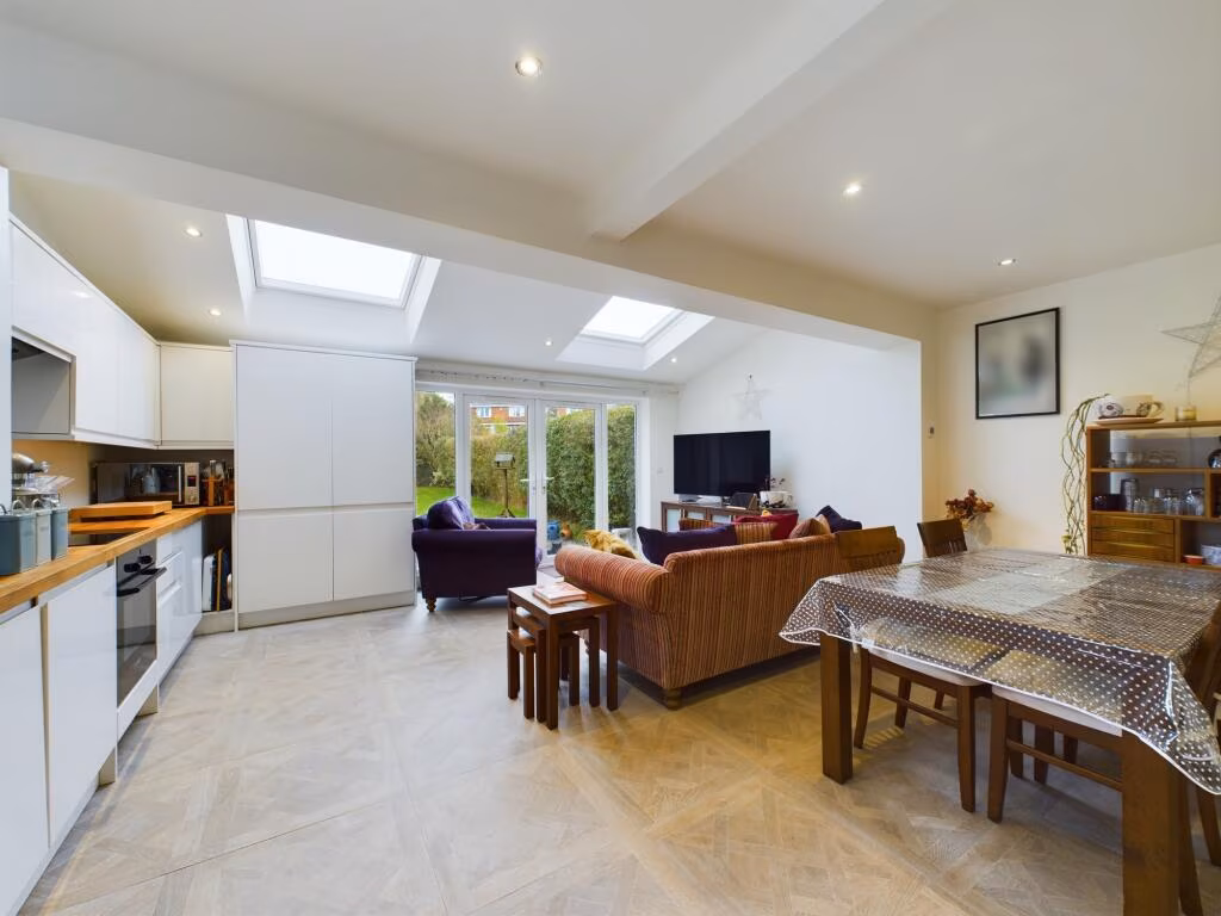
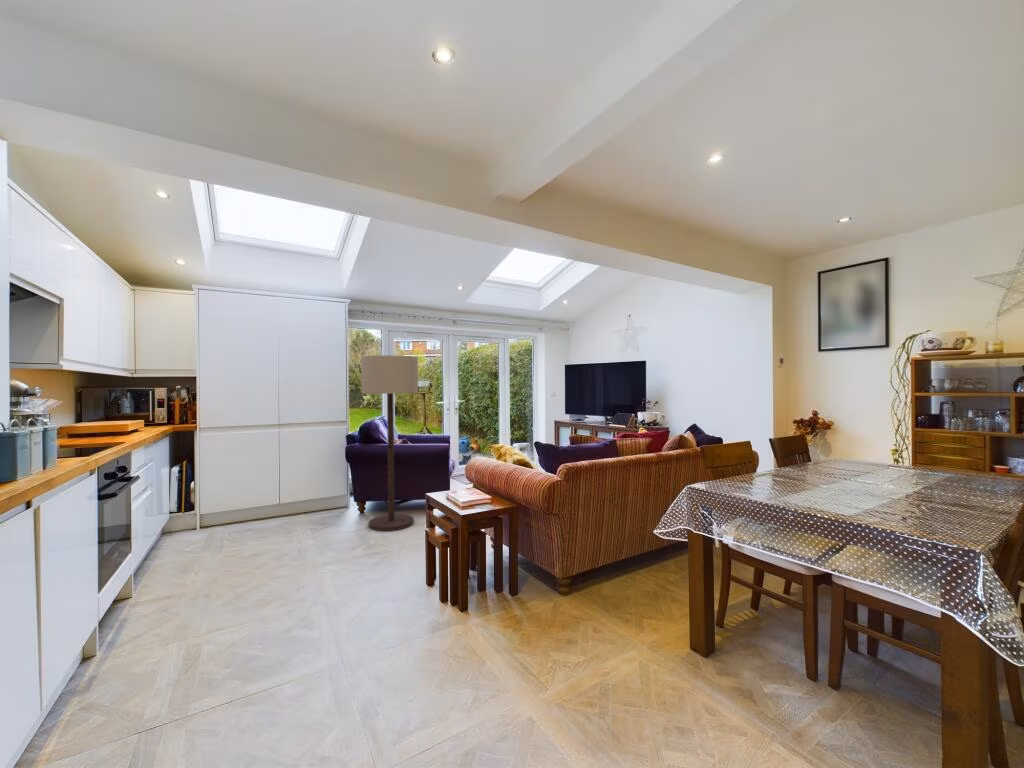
+ floor lamp (390, 440)
